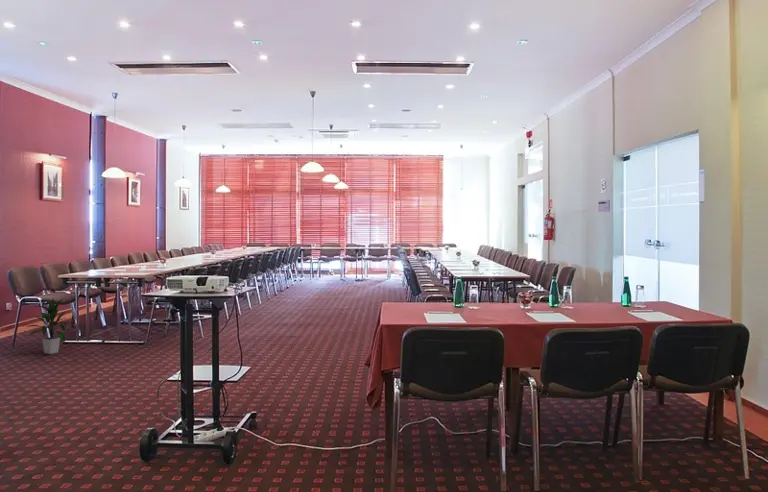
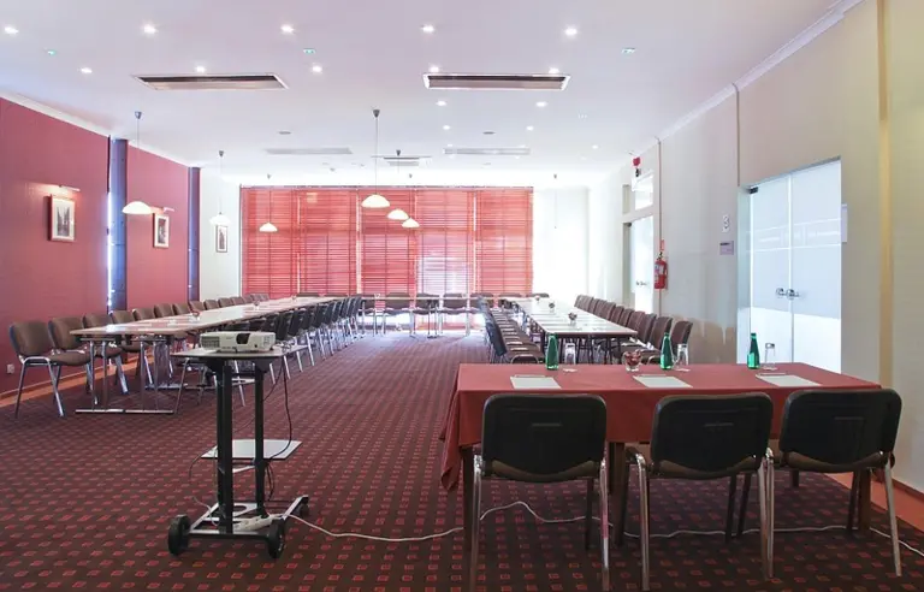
- indoor plant (51, 325)
